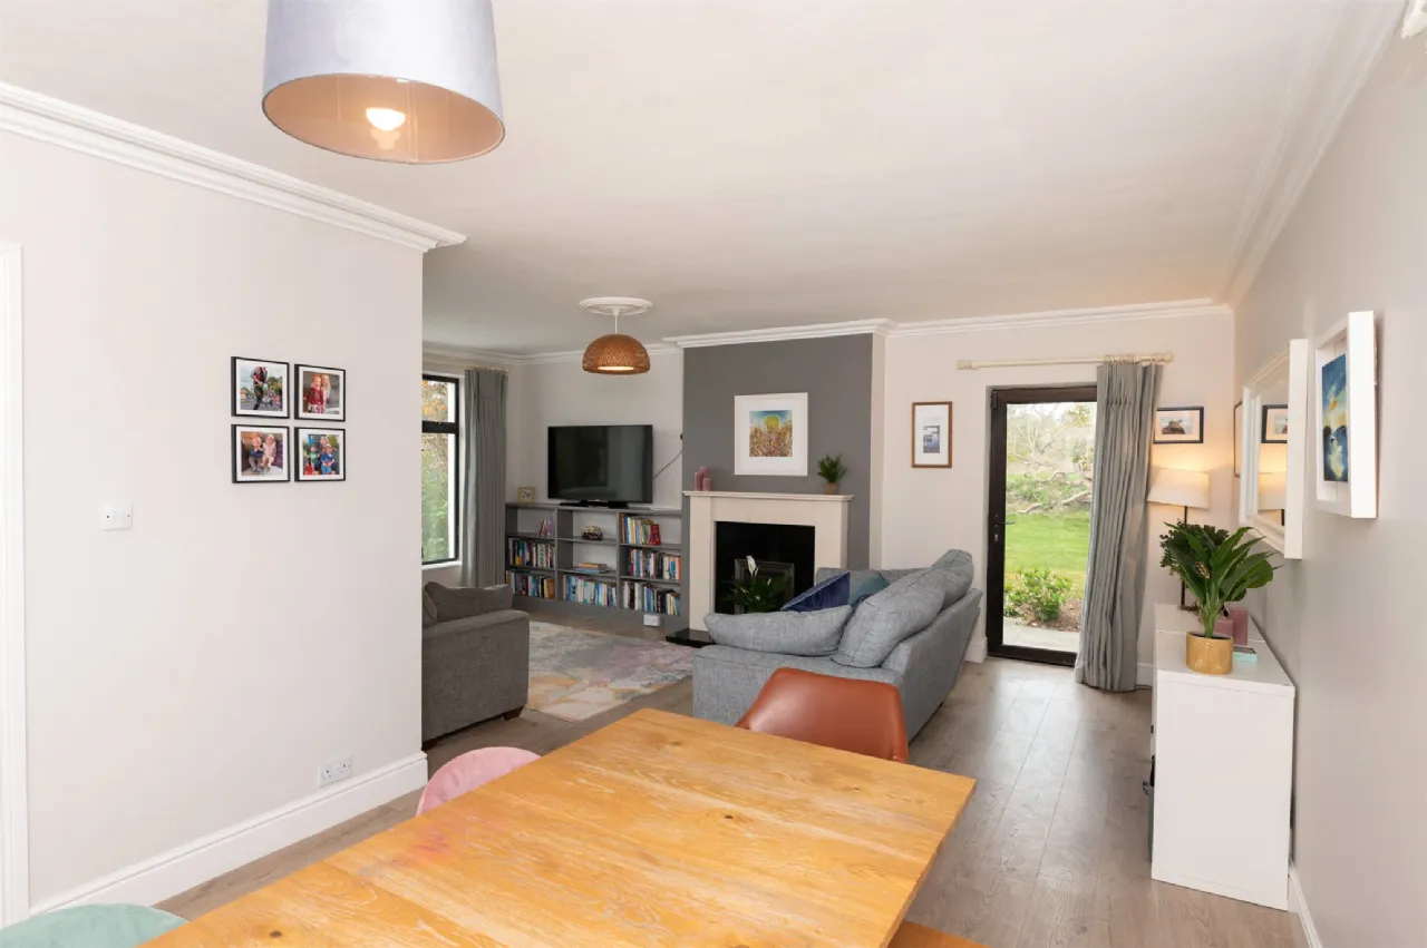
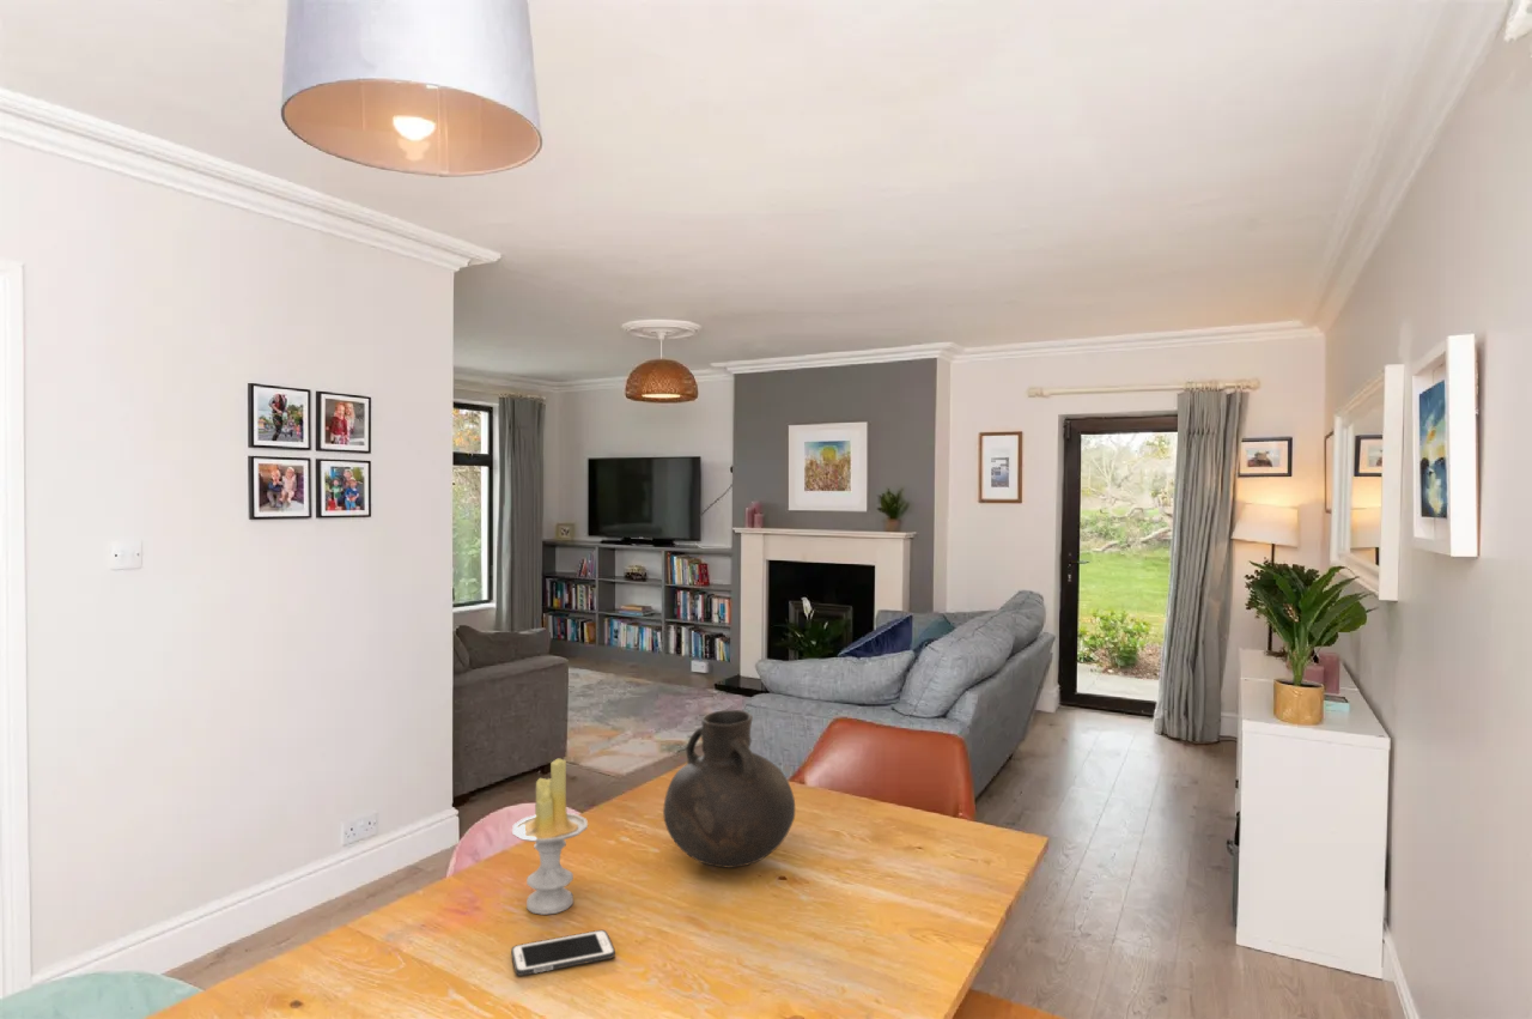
+ candle (549, 831)
+ cell phone (563, 952)
+ vase (729, 787)
